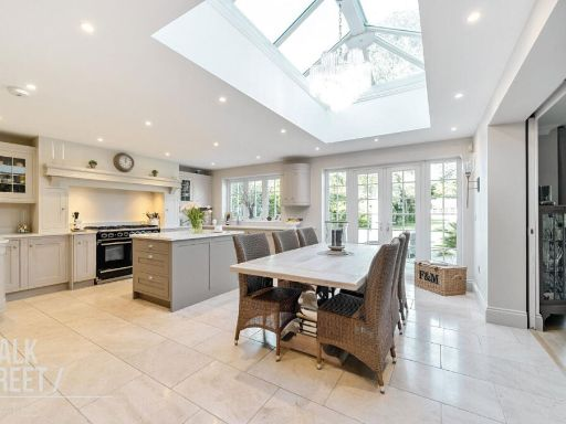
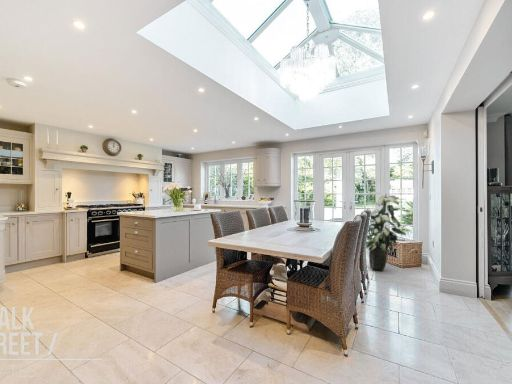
+ indoor plant (379, 230)
